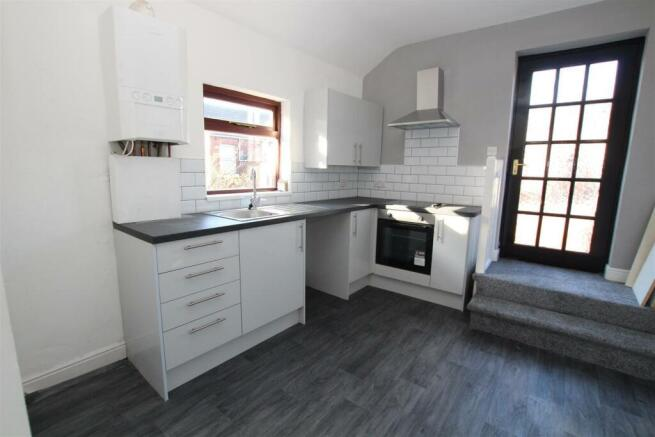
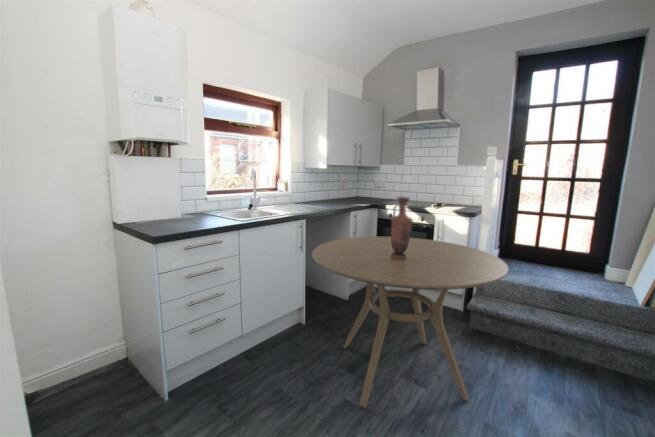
+ vase (401, 227)
+ dining table (400, 313)
